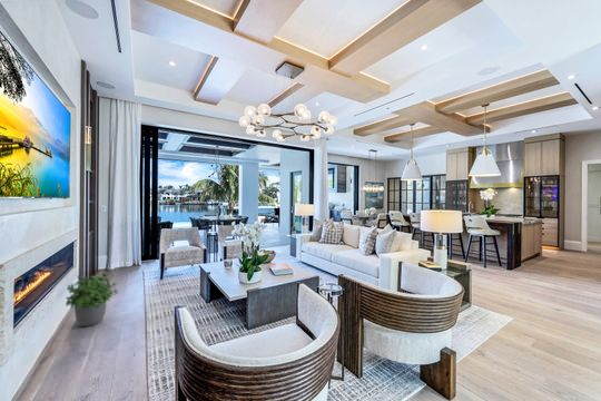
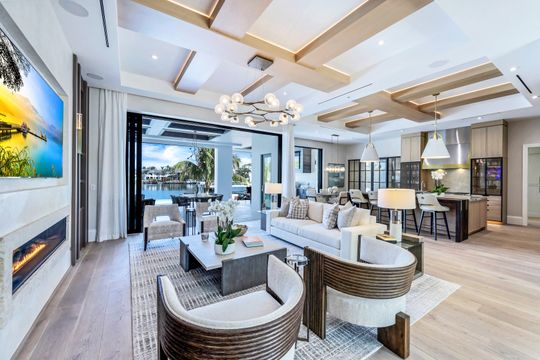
- potted plant (91, 297)
